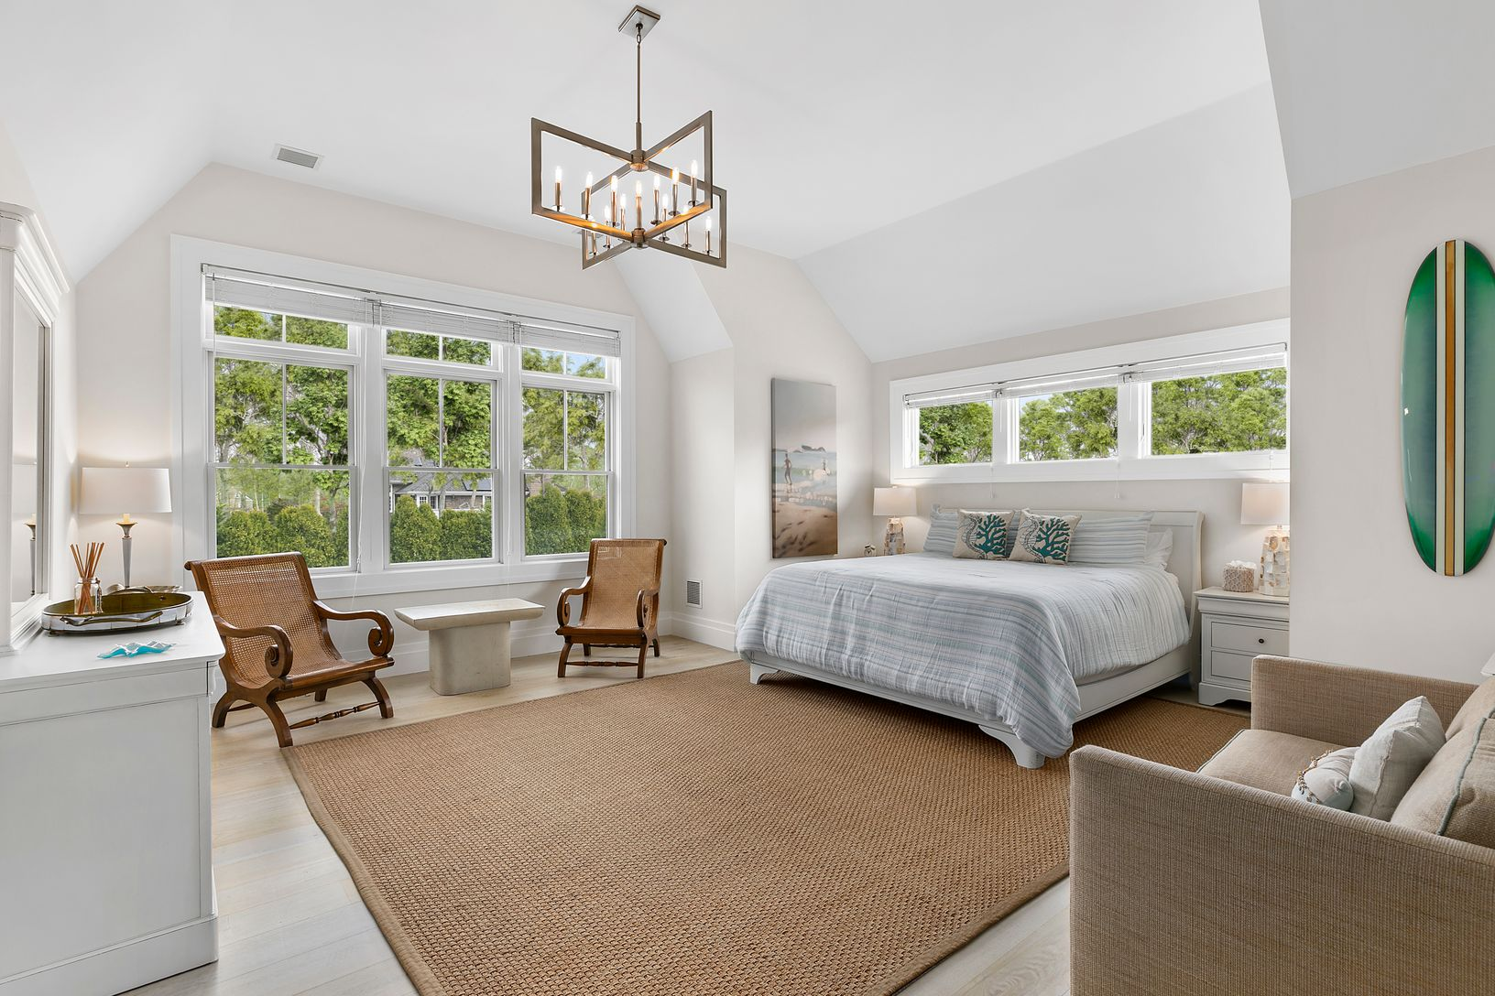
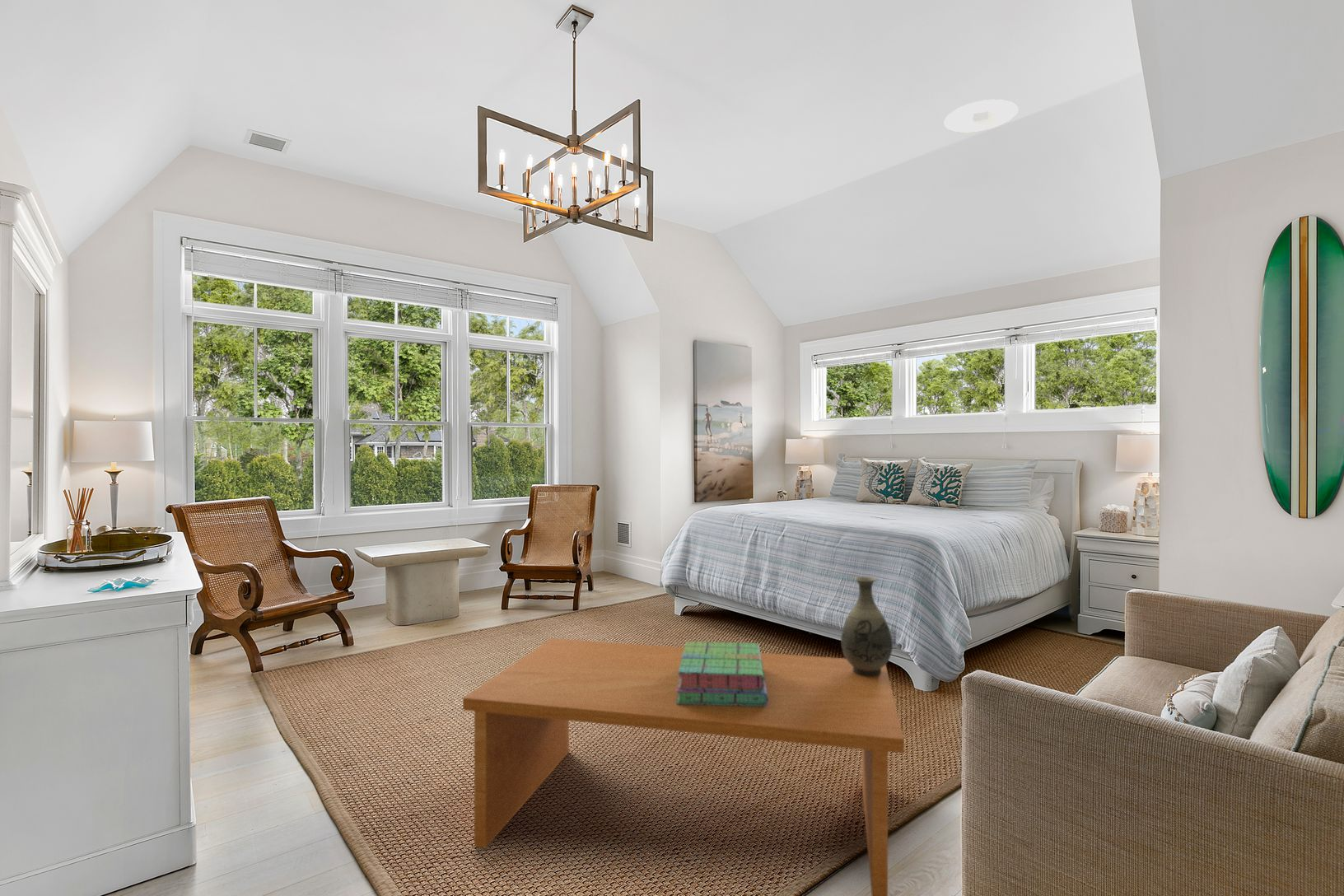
+ recessed light (980, 113)
+ coffee table (691, 732)
+ vase (866, 624)
+ stack of books (721, 670)
